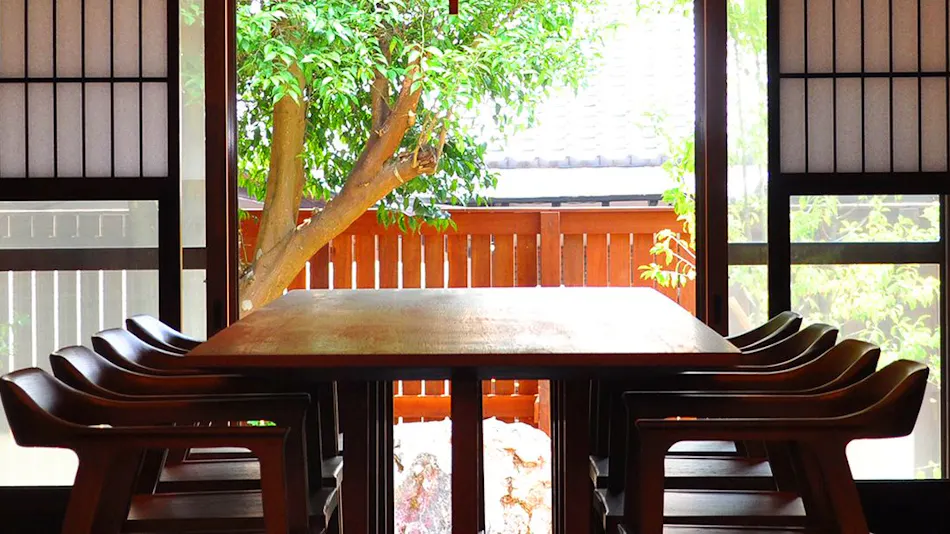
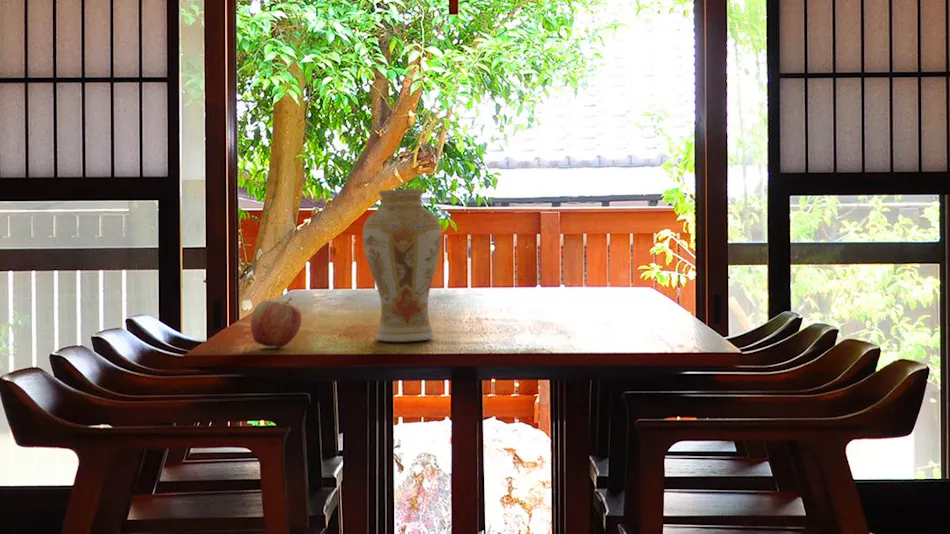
+ vase (402, 264)
+ apple (276, 322)
